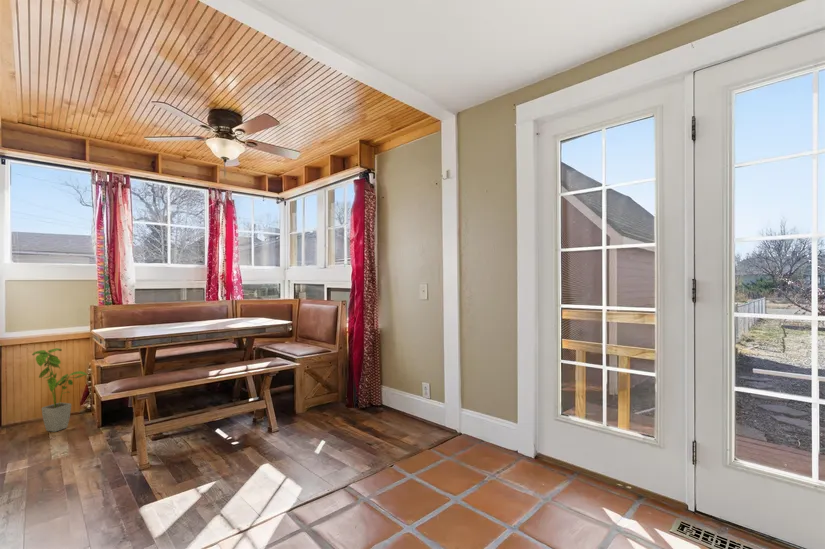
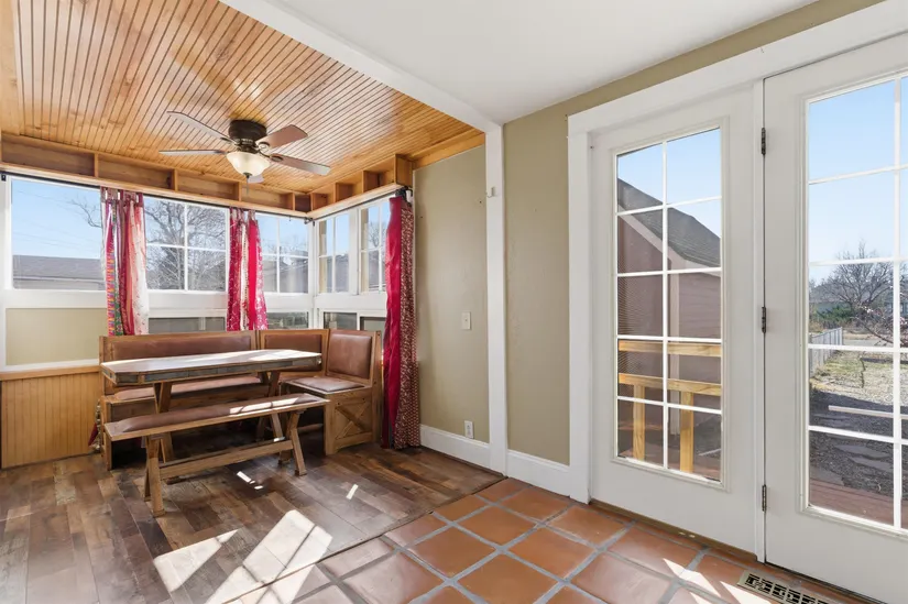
- house plant (54, 389)
